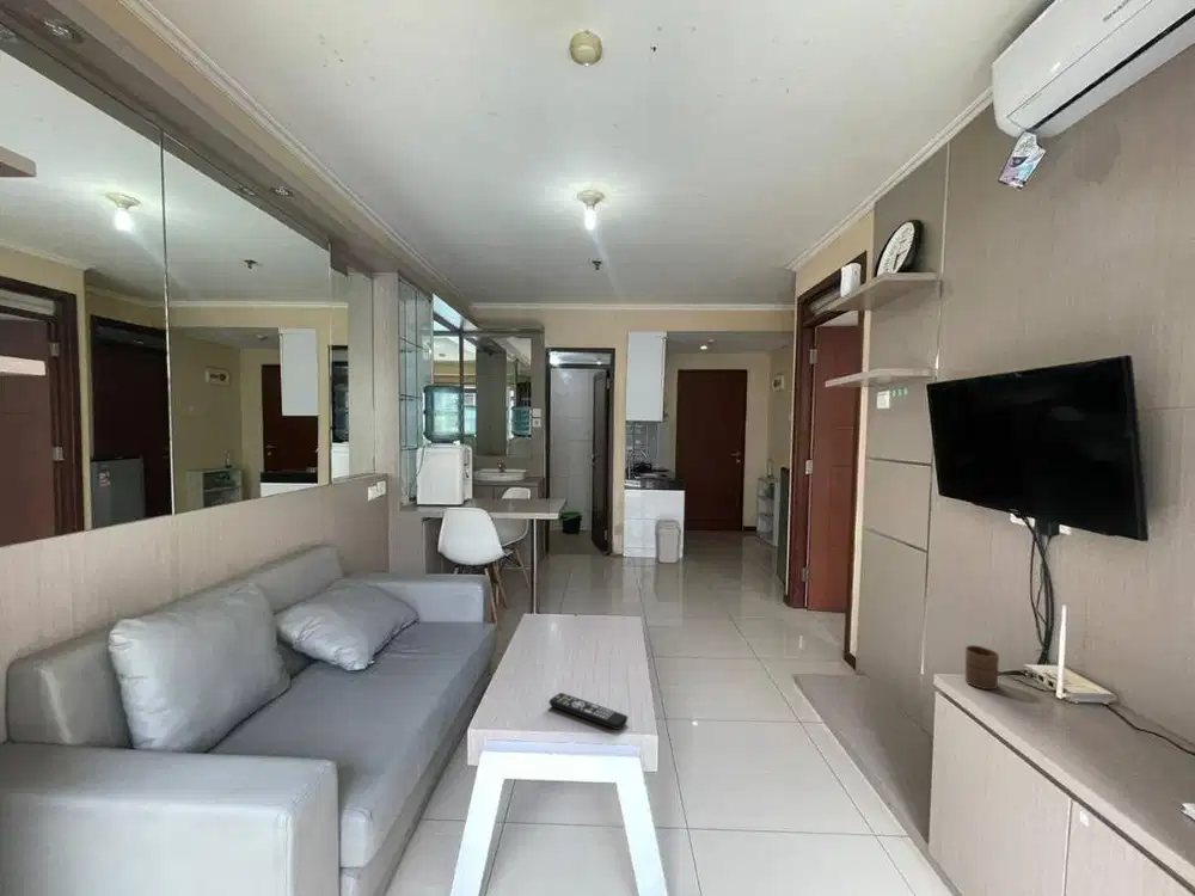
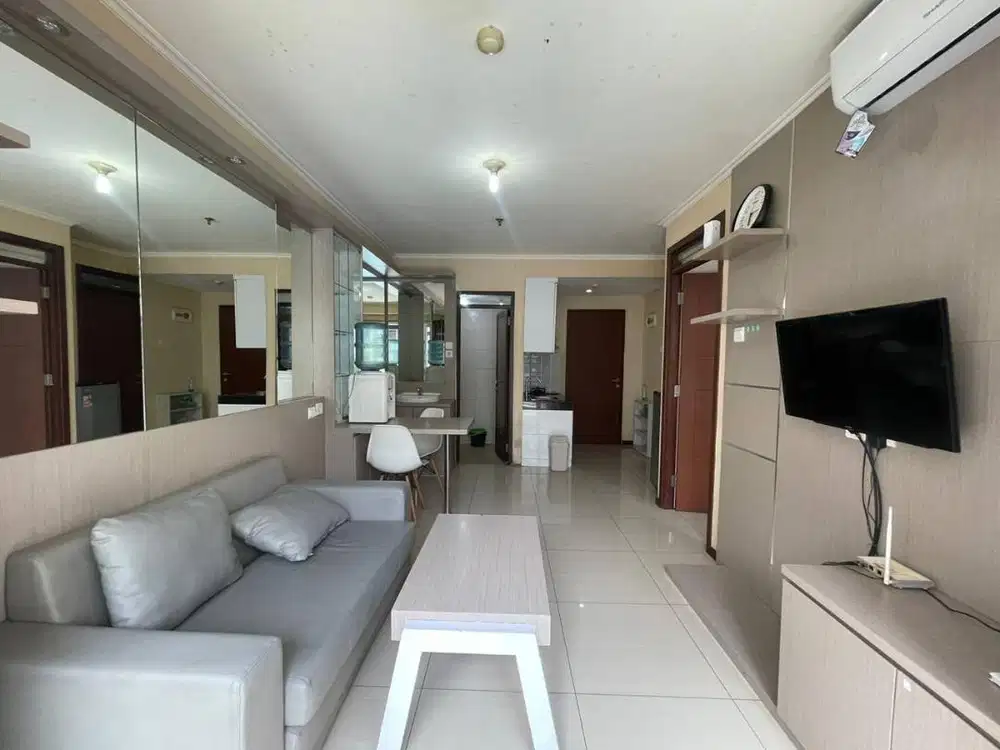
- cup (981, 667)
- remote control (587, 711)
